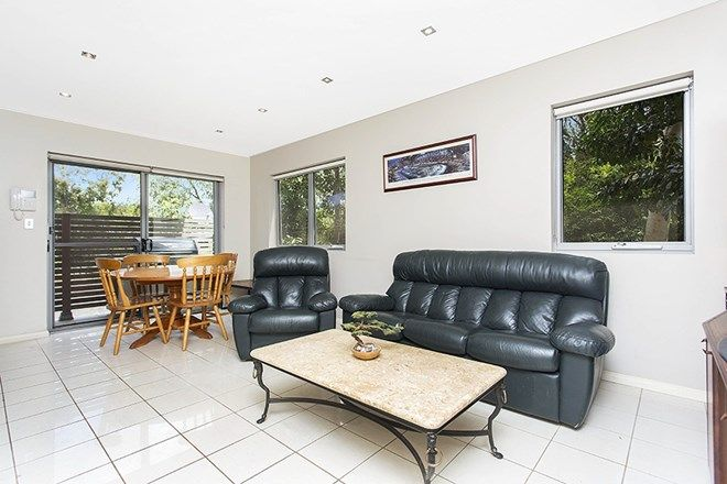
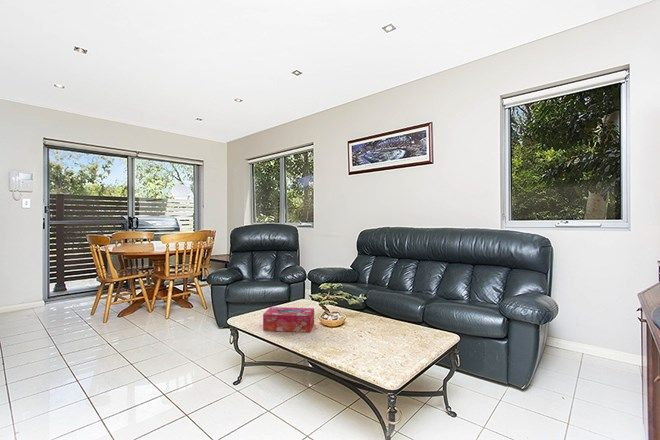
+ tissue box (289, 319)
